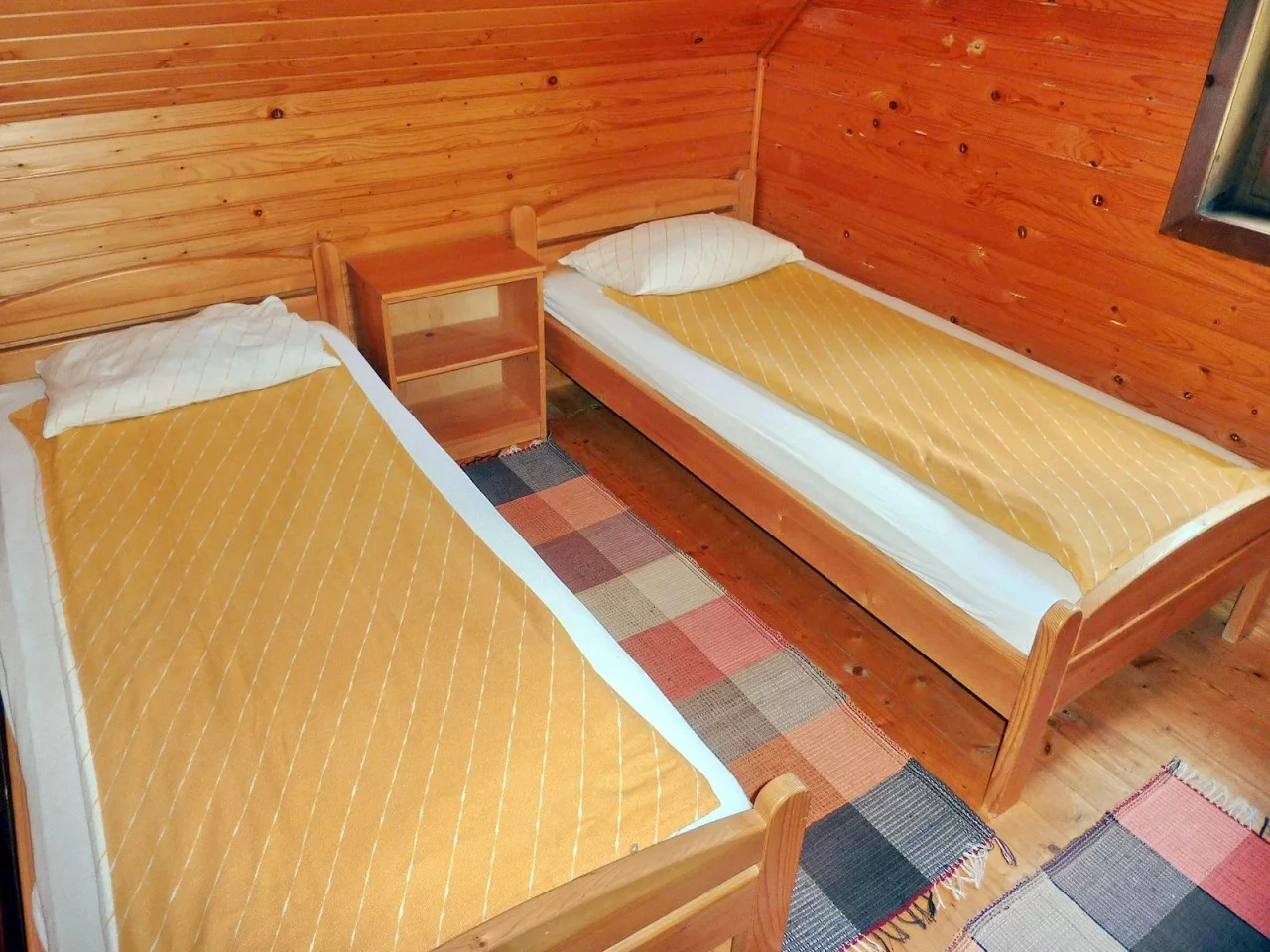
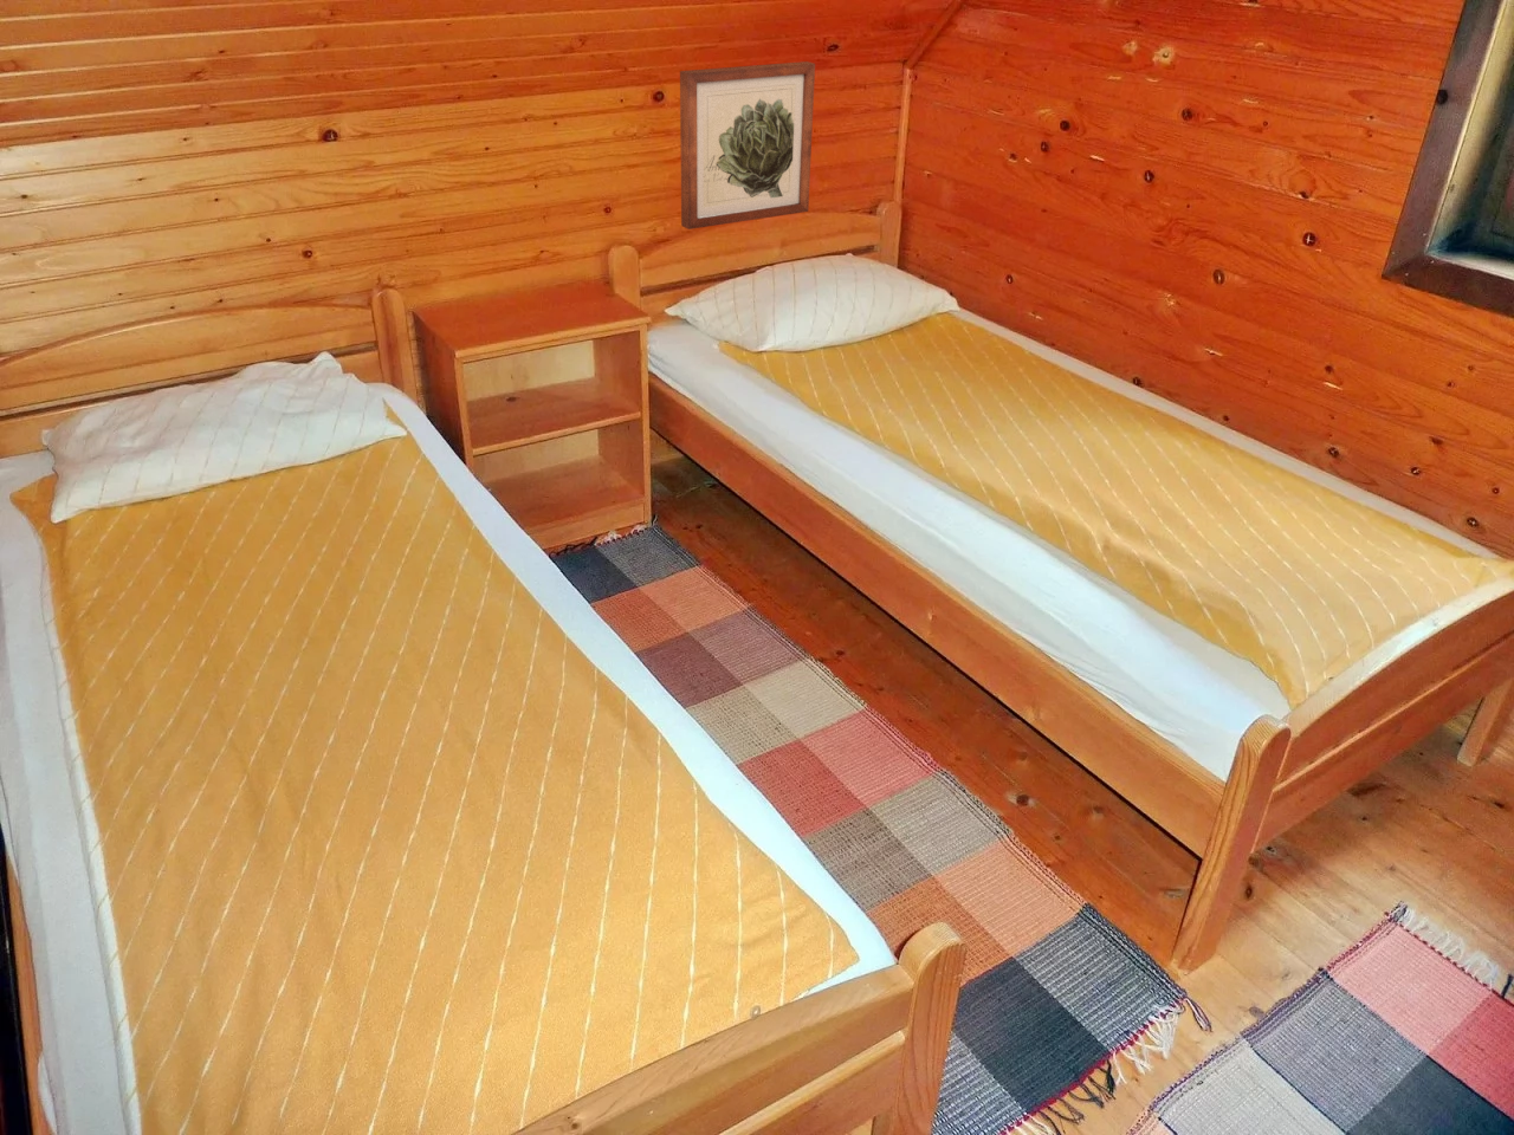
+ wall art (747, 145)
